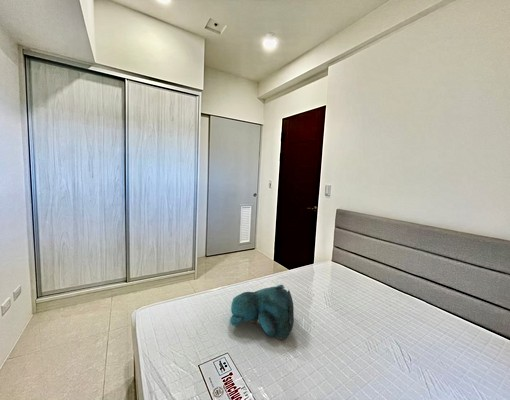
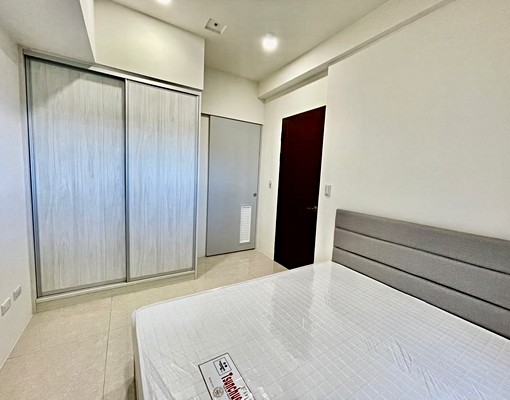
- teddy bear (262, 301)
